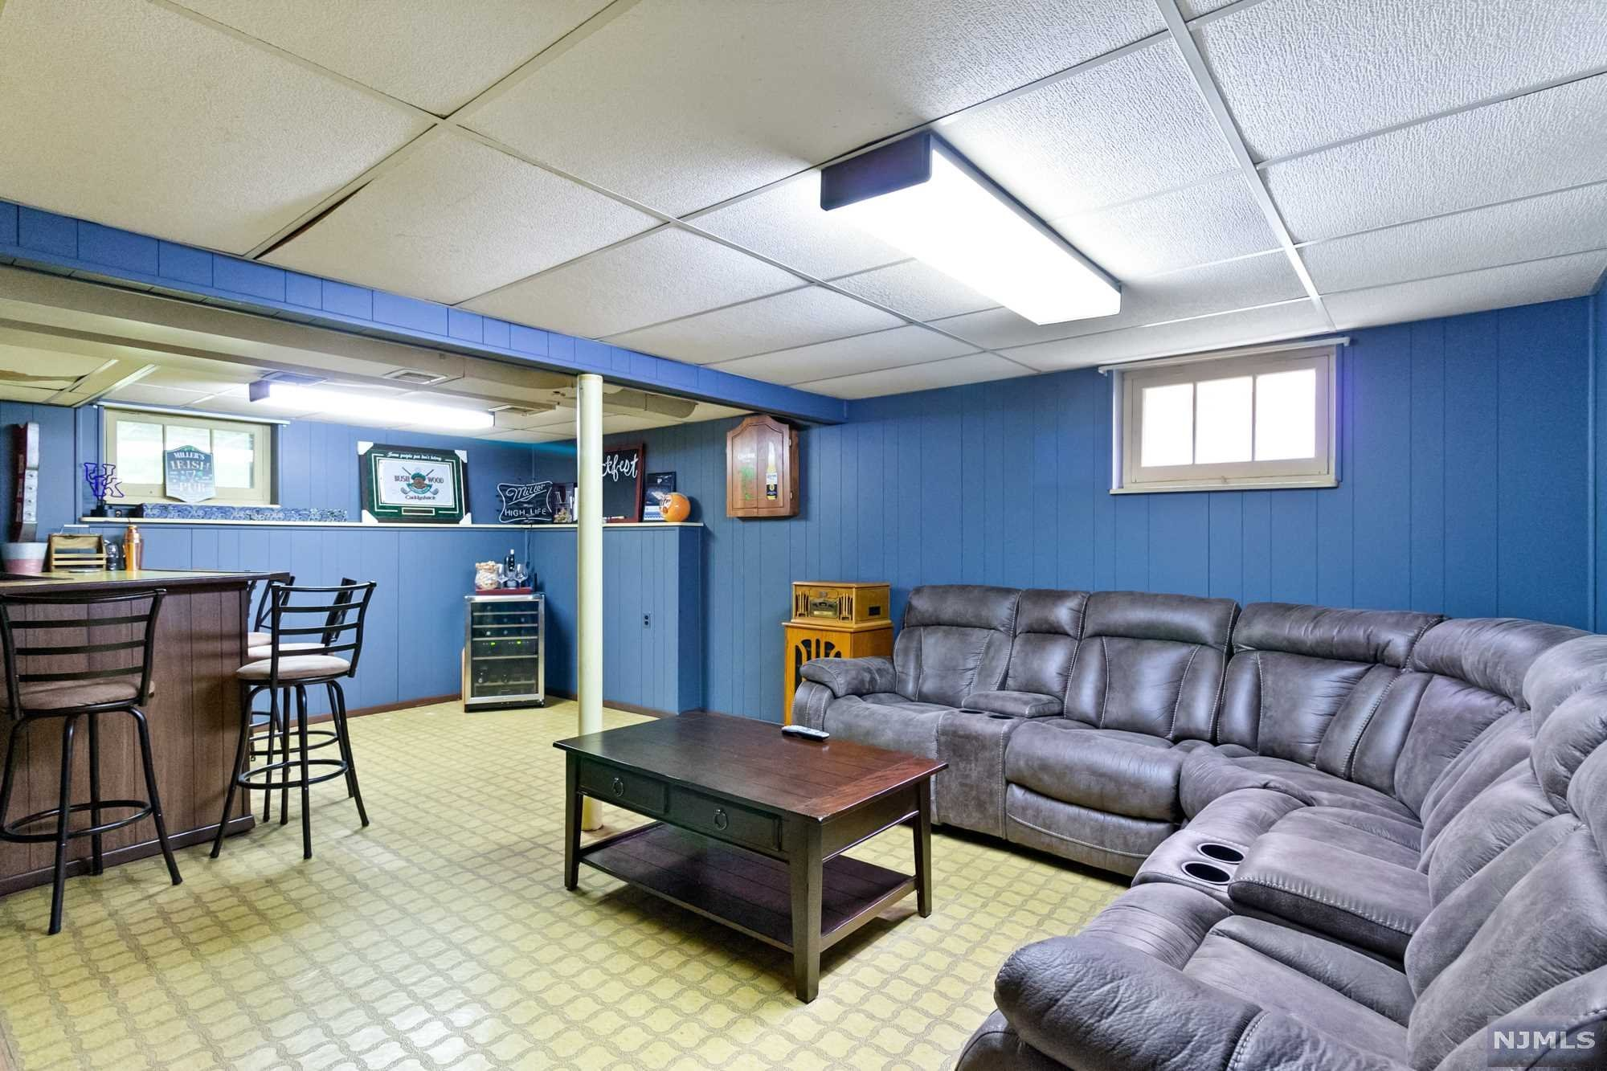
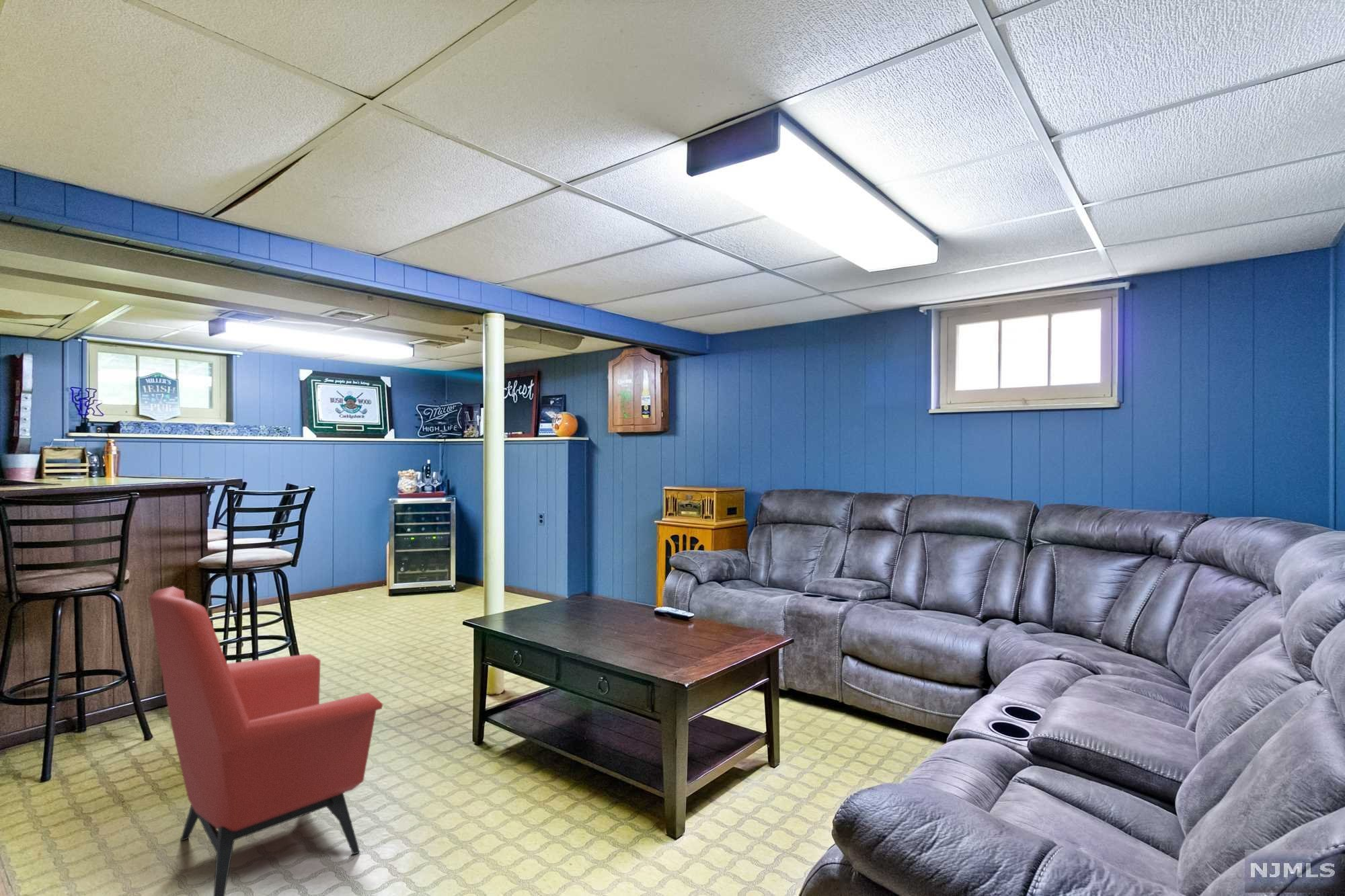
+ armchair (279, 710)
